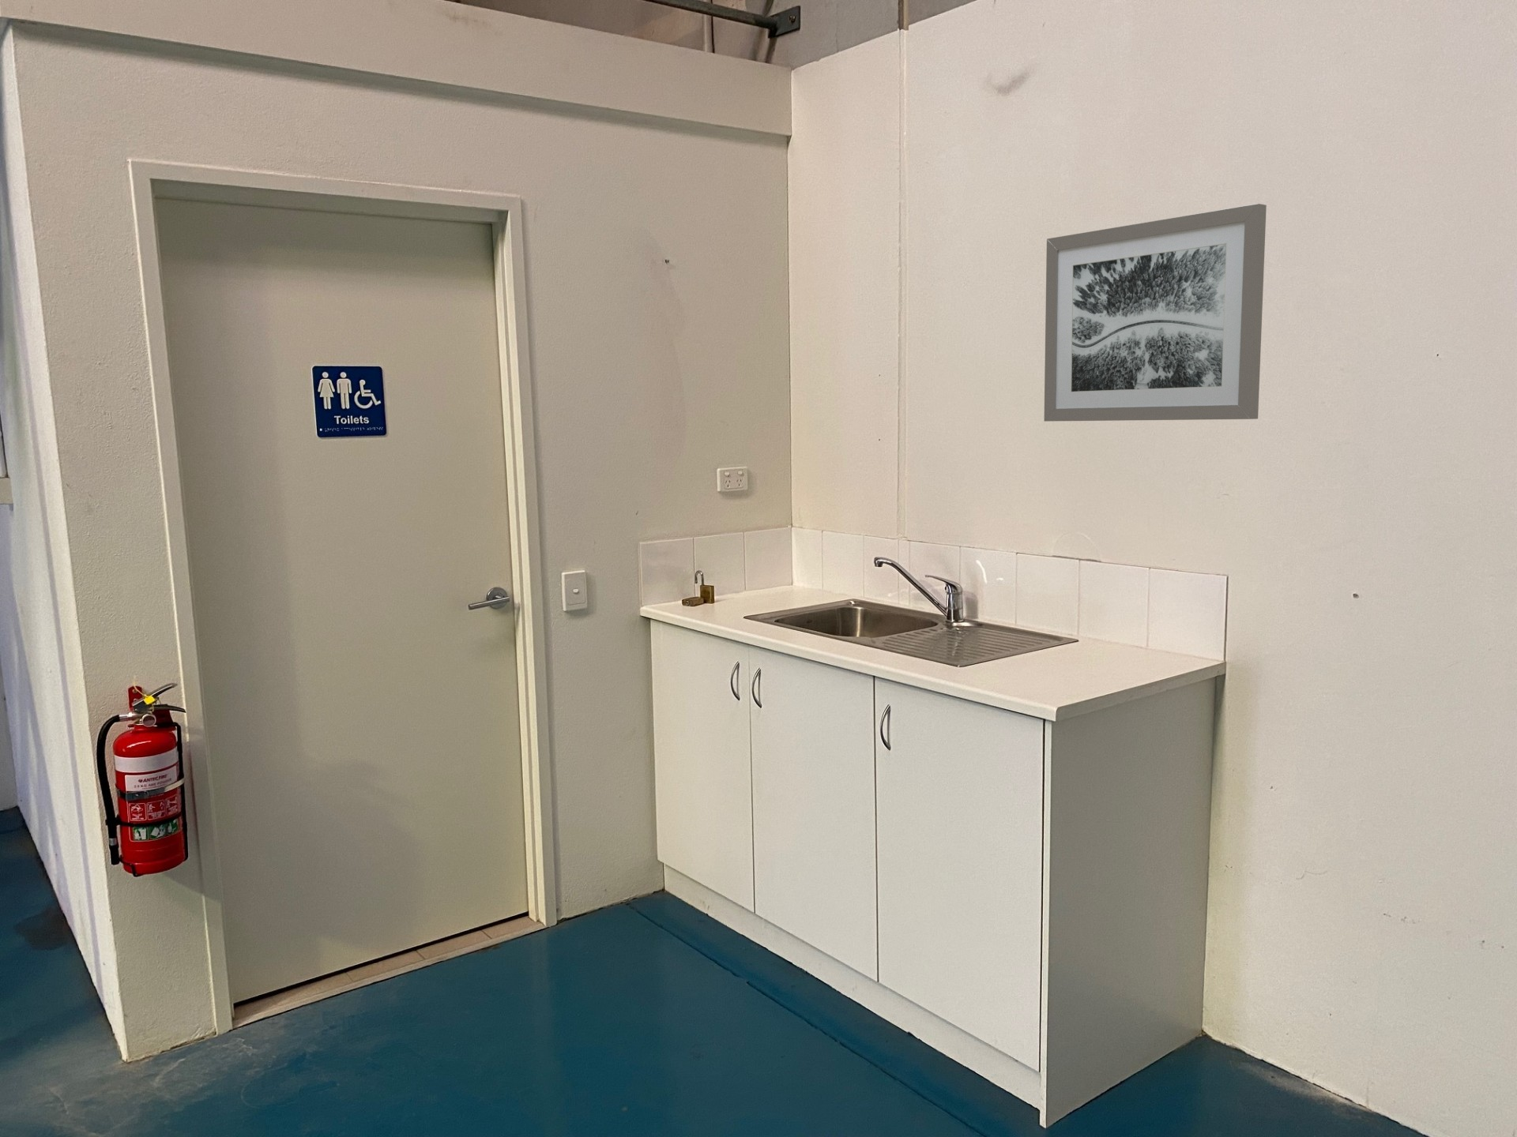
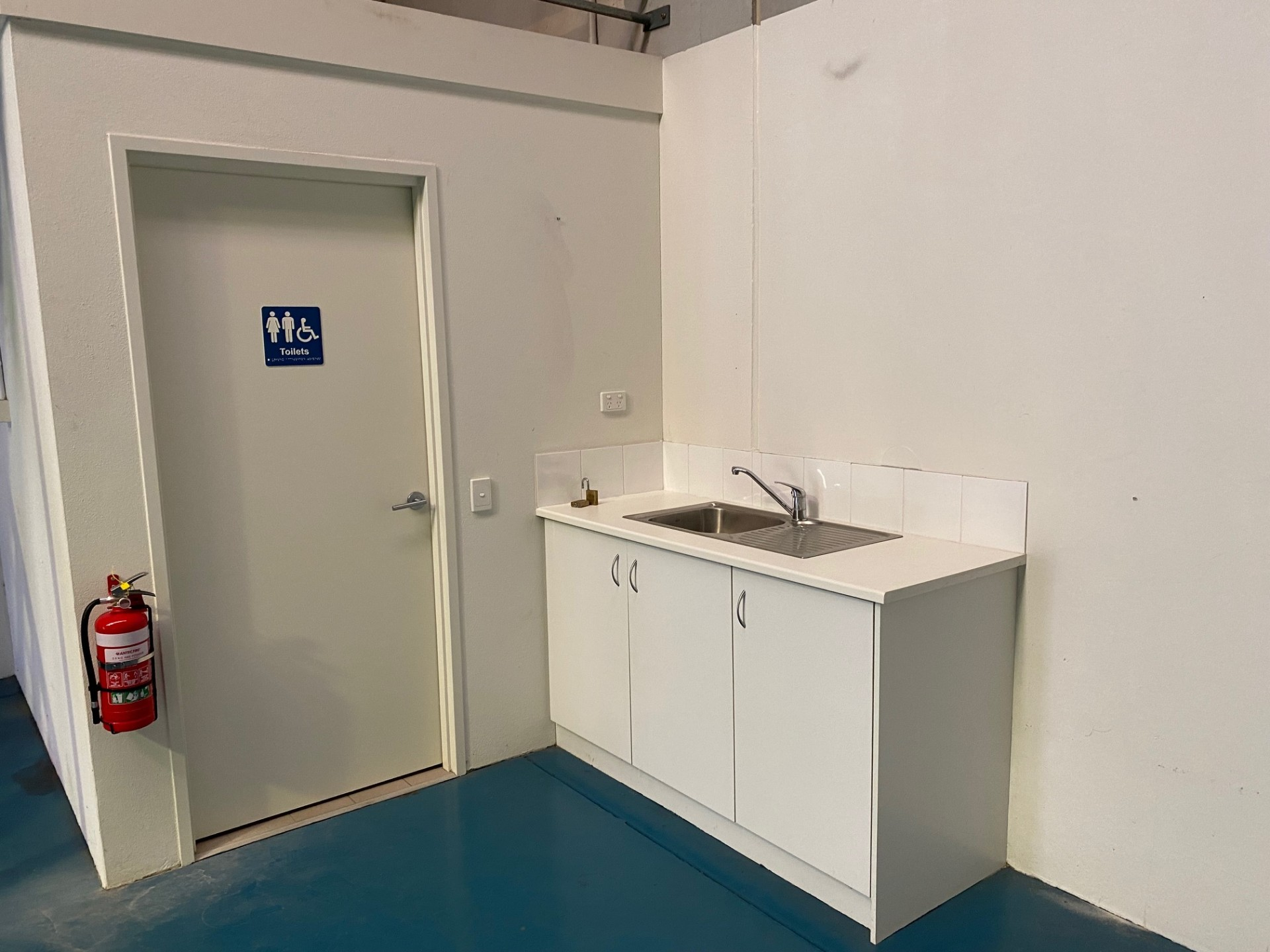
- wall art (1144, 322)
